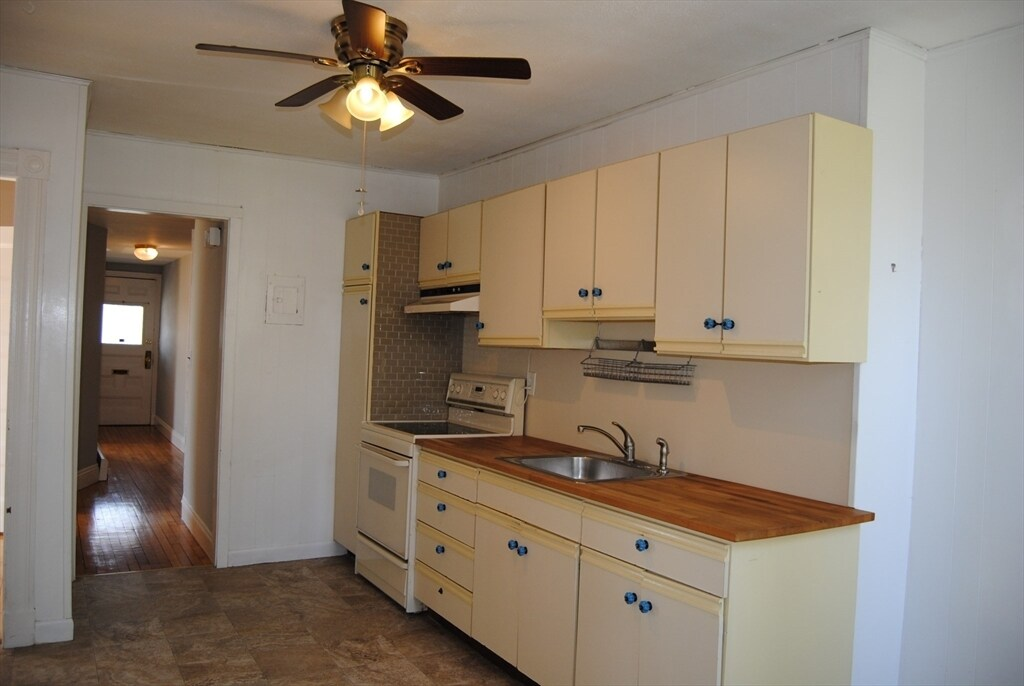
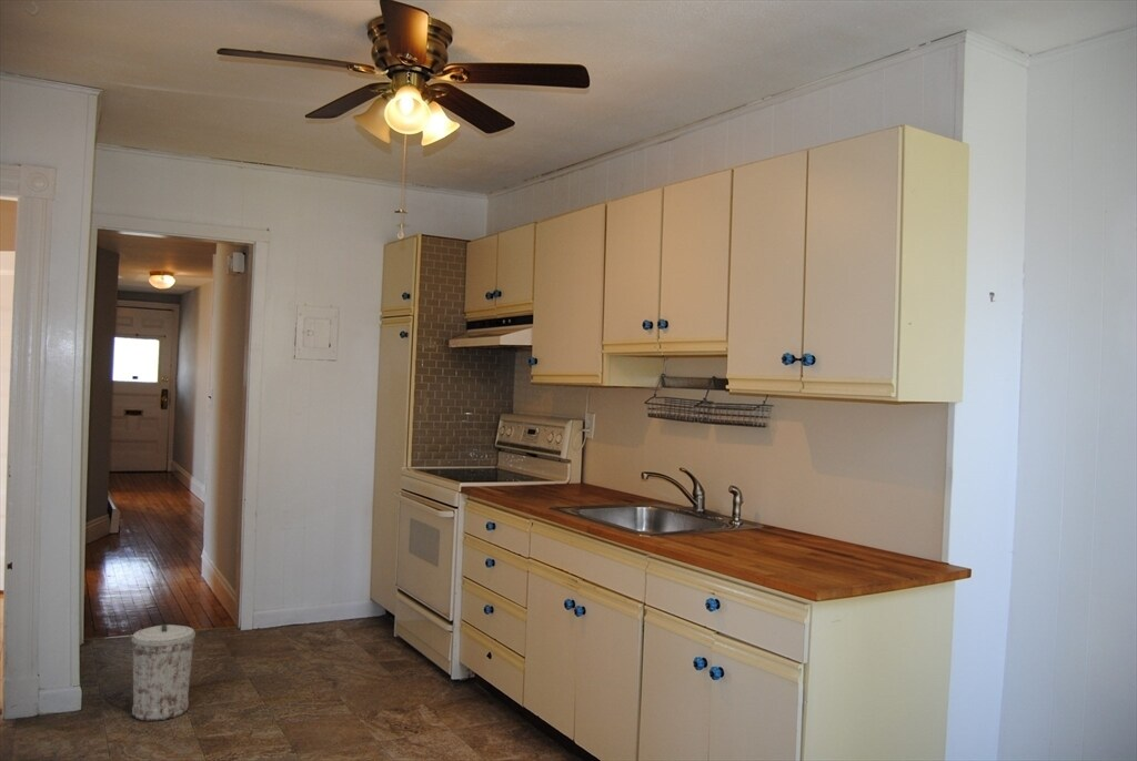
+ trash can (162, 668)
